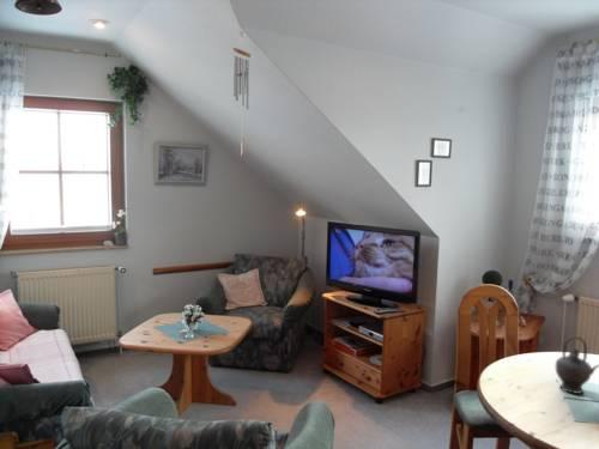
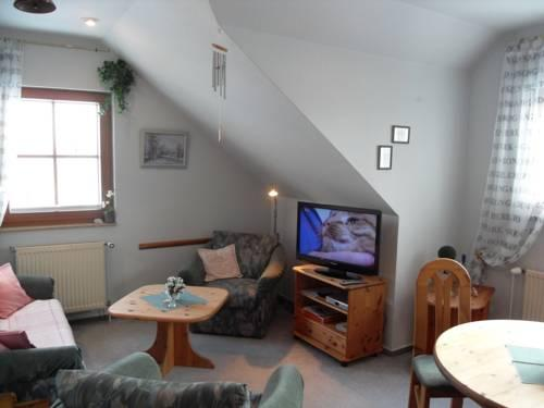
- teapot (577, 364)
